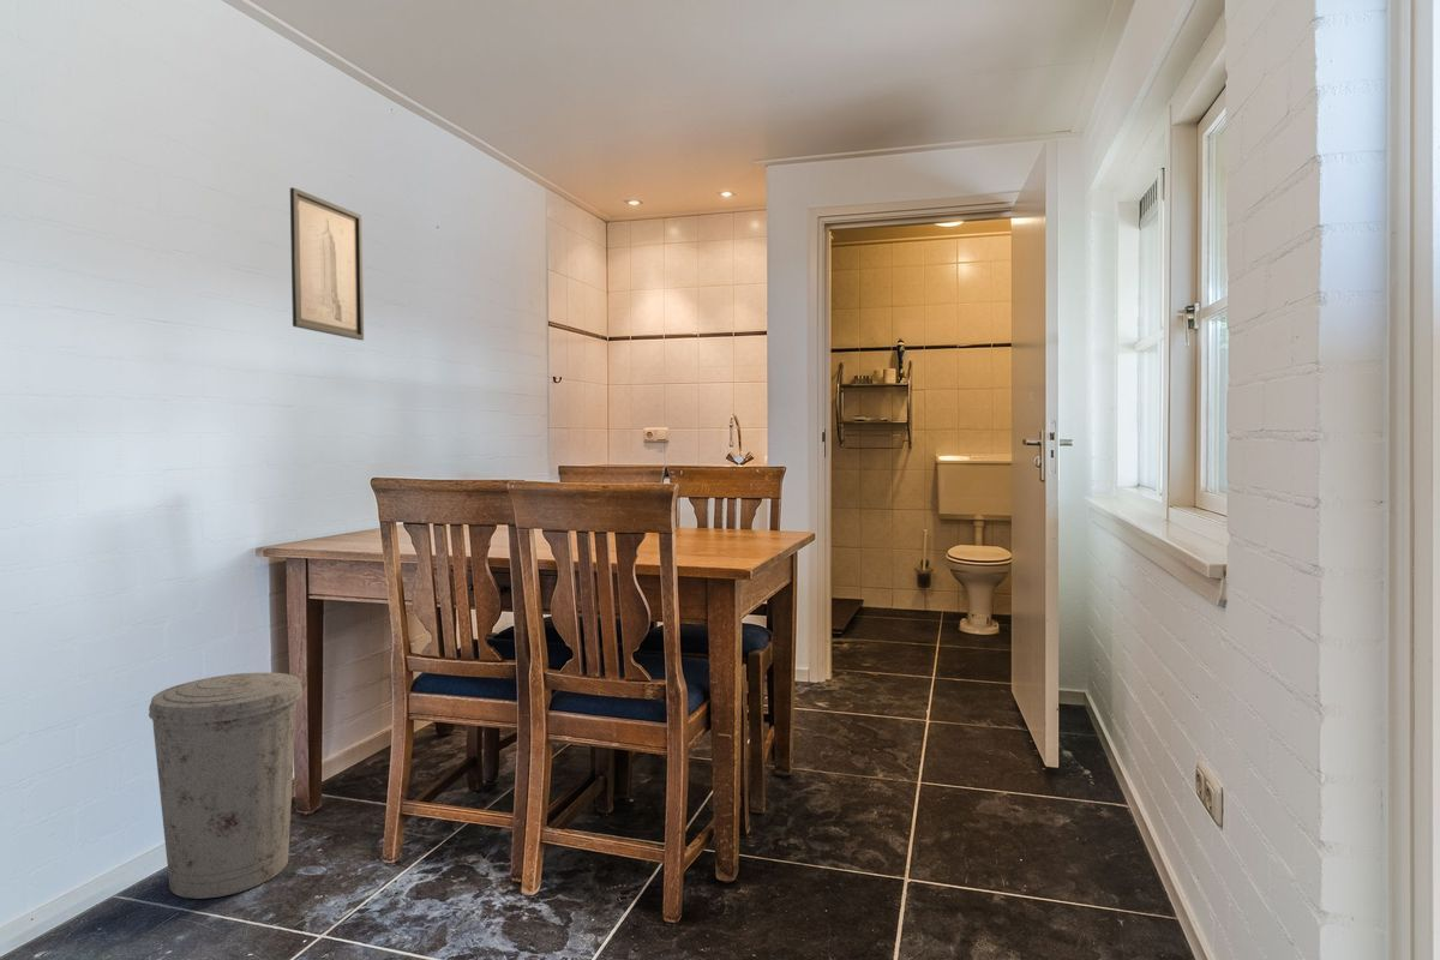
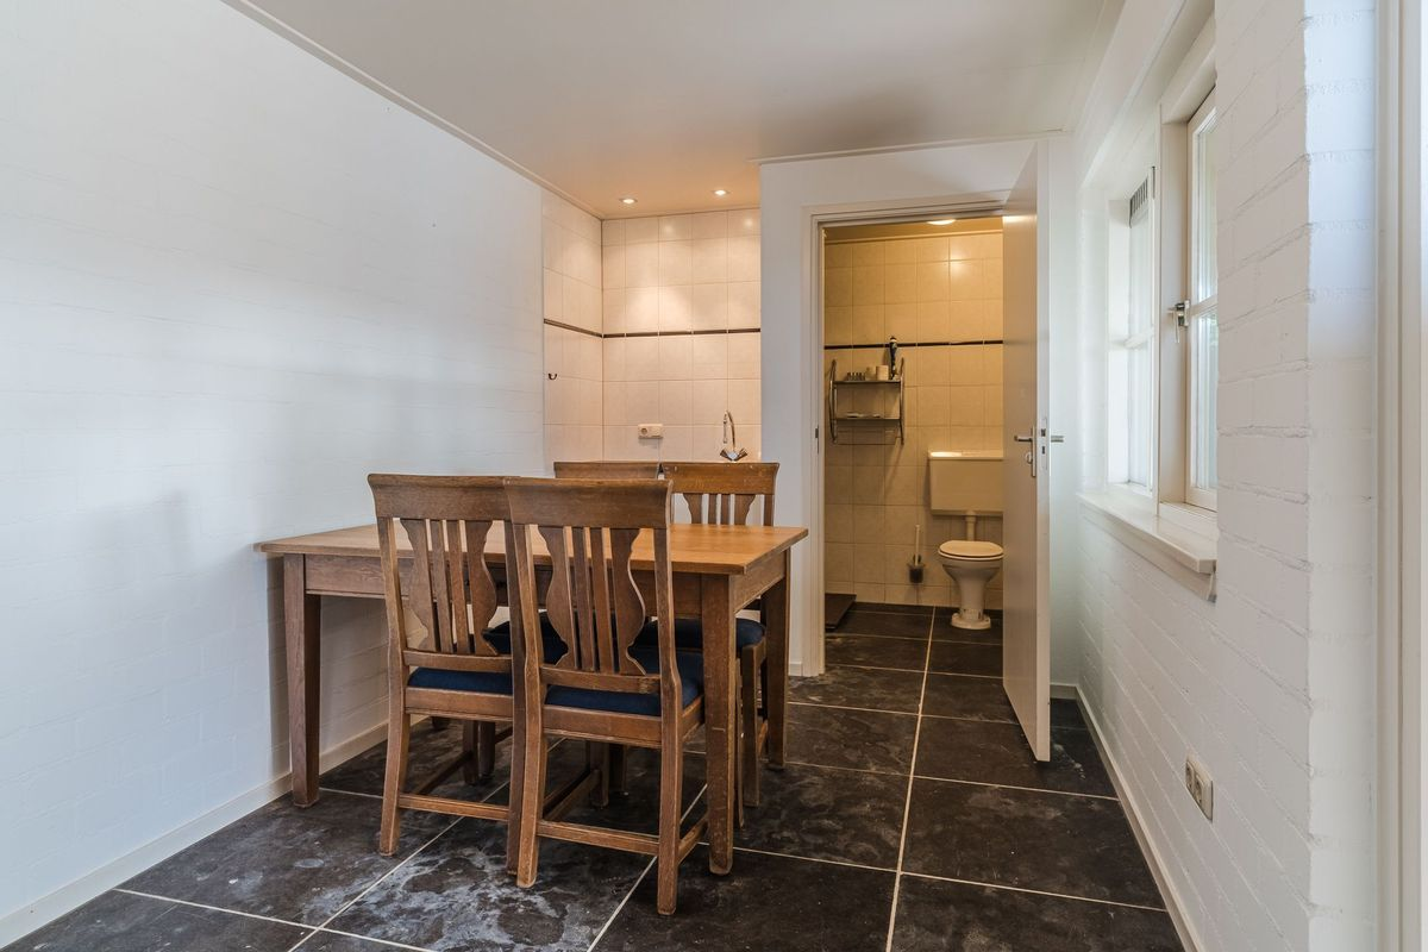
- trash can (230, 775)
- wall art (329, 268)
